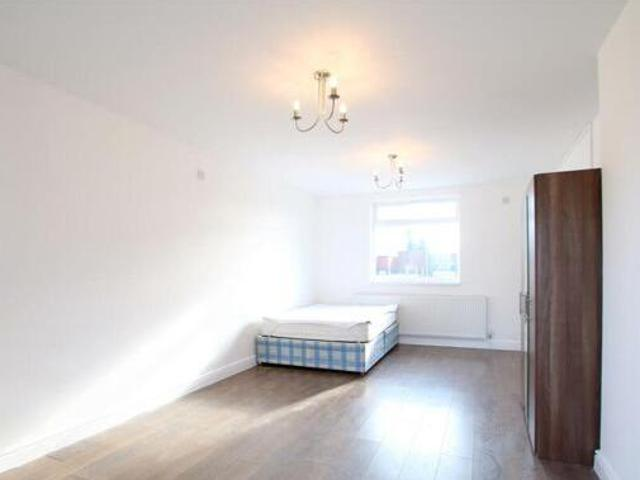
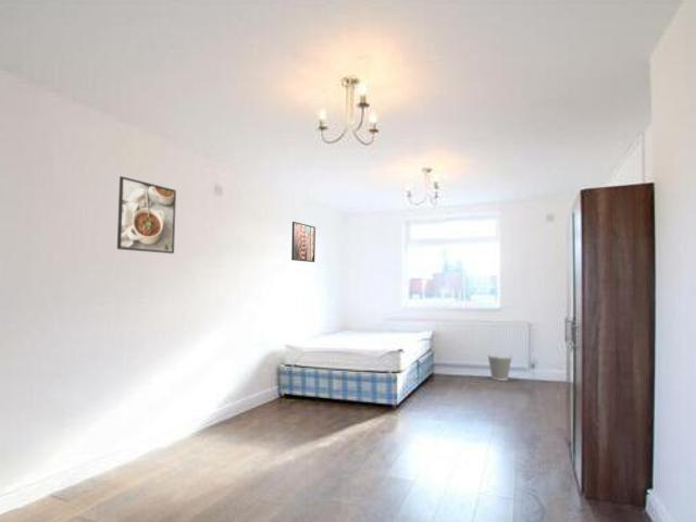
+ wastebasket (499, 366)
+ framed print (148, 217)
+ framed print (303, 243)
